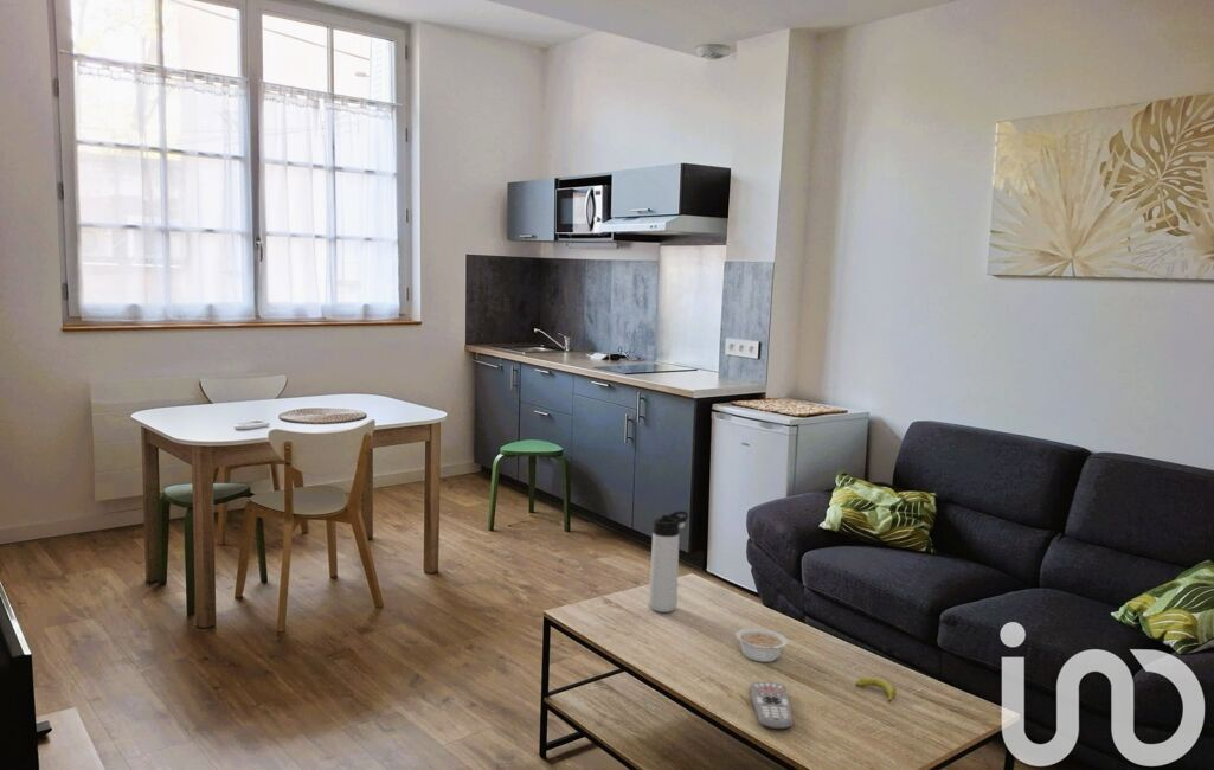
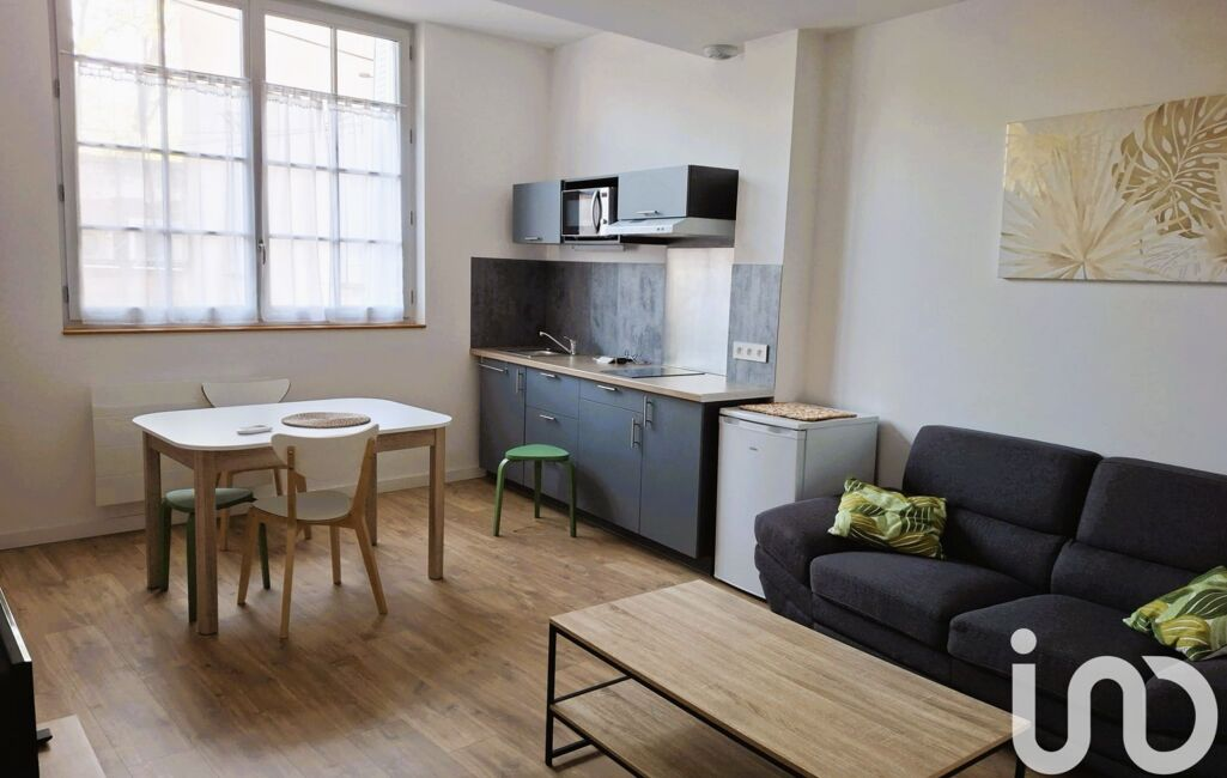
- legume (763, 644)
- remote control (771, 705)
- thermos bottle (669, 560)
- banana (878, 686)
